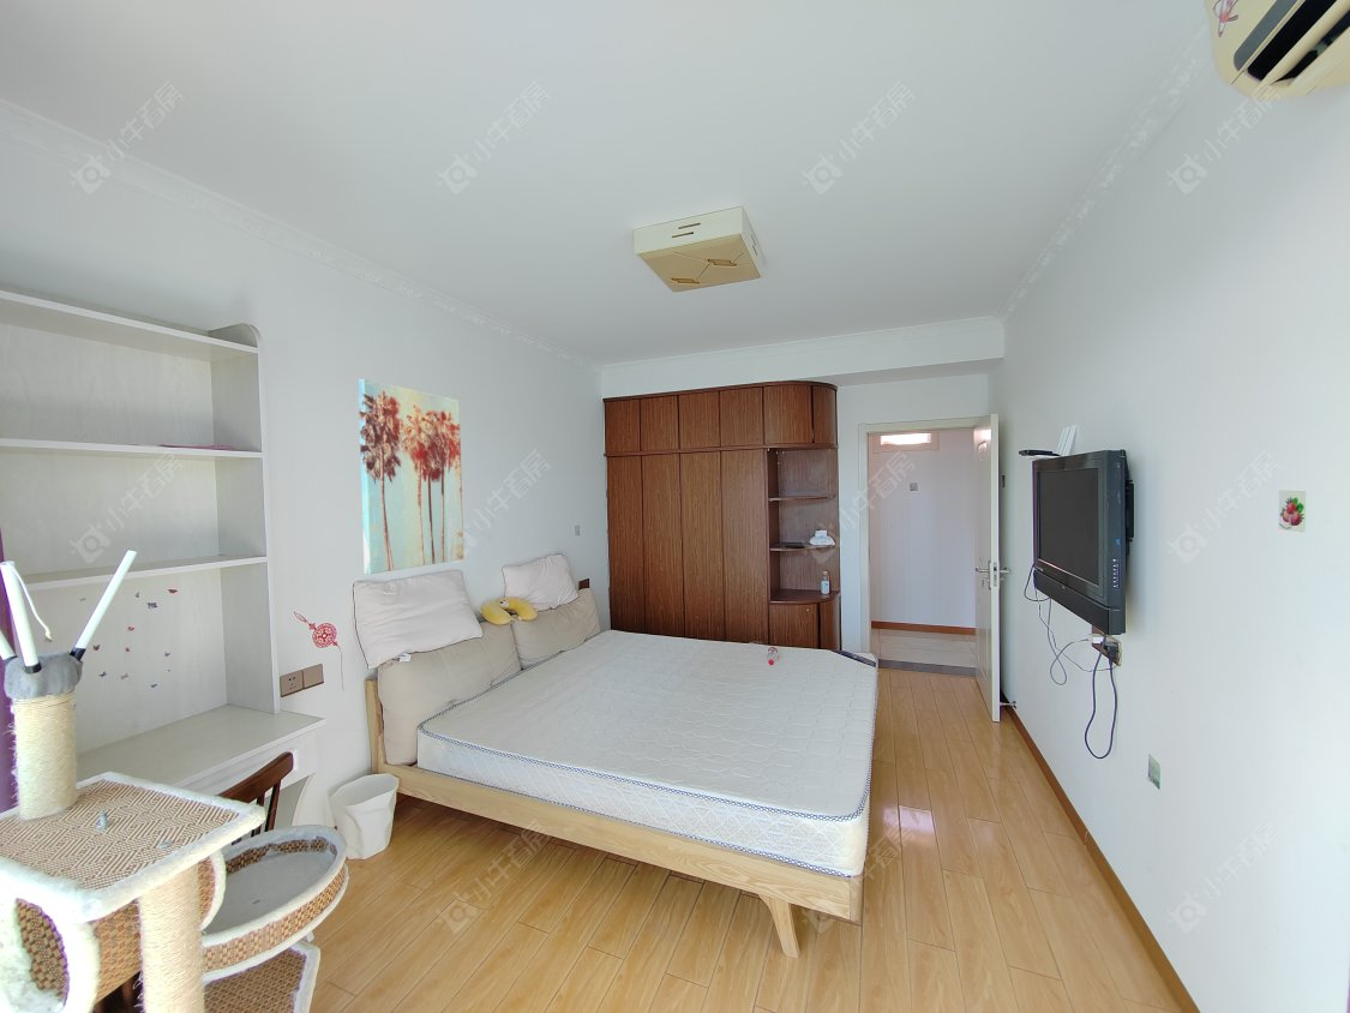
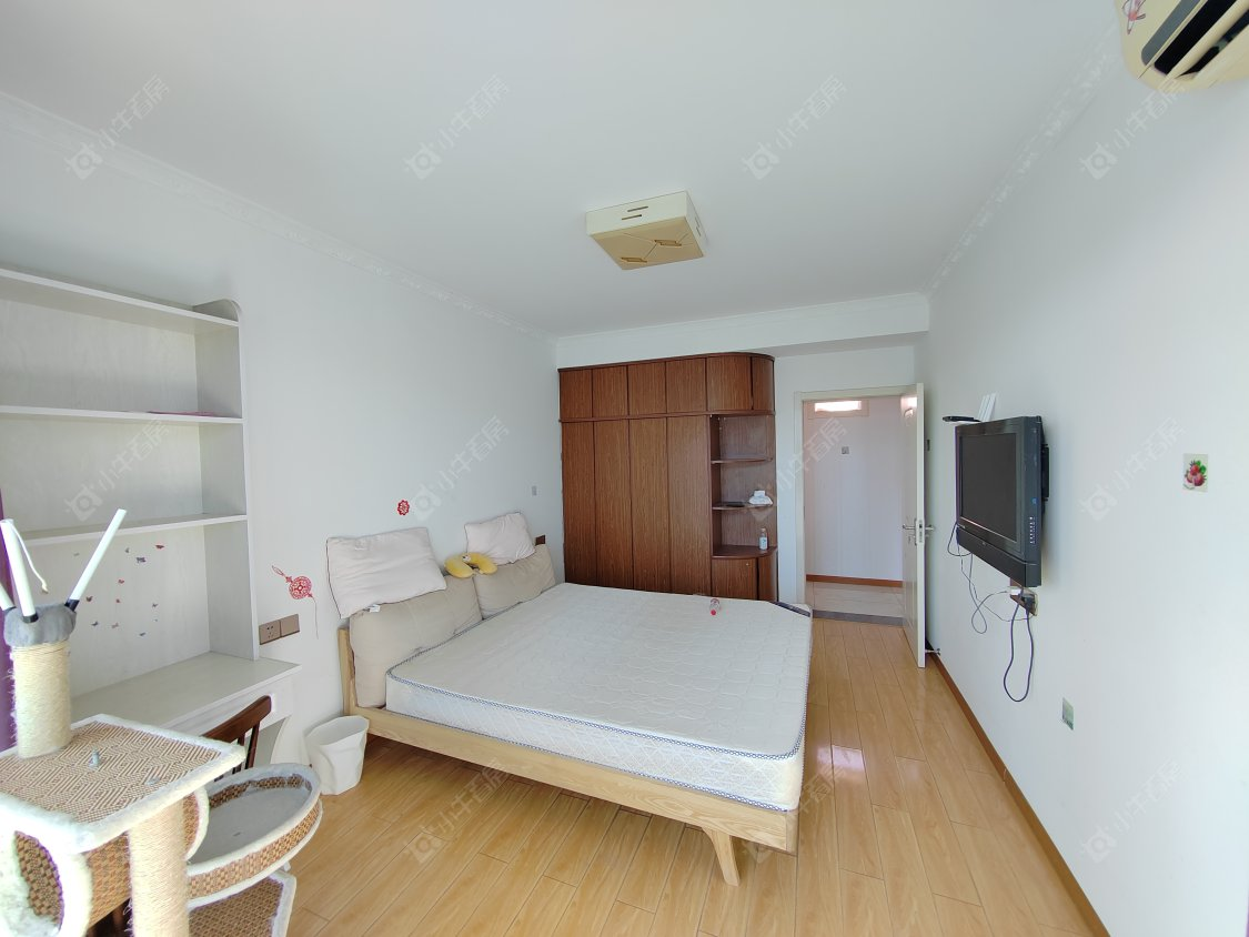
- wall art (416, 478)
